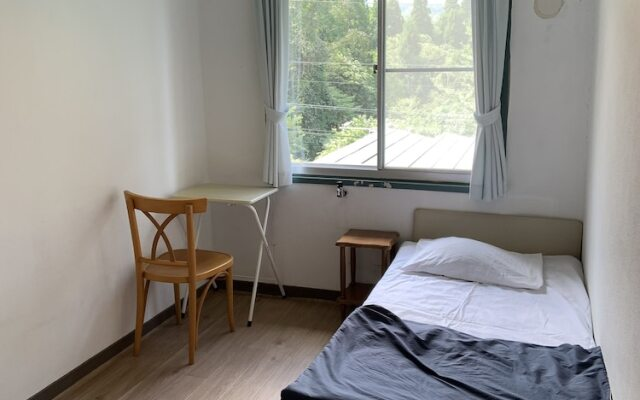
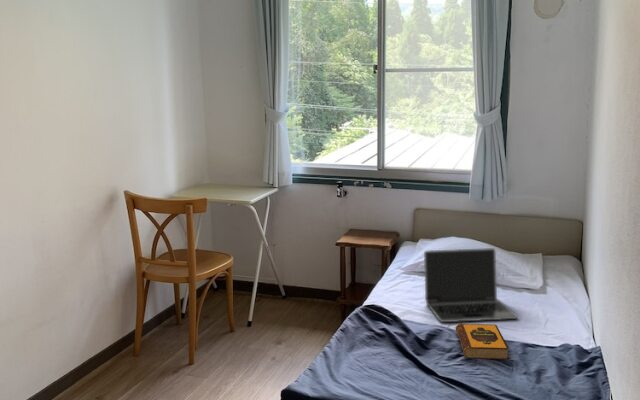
+ laptop (469, 283)
+ hardback book (480, 340)
